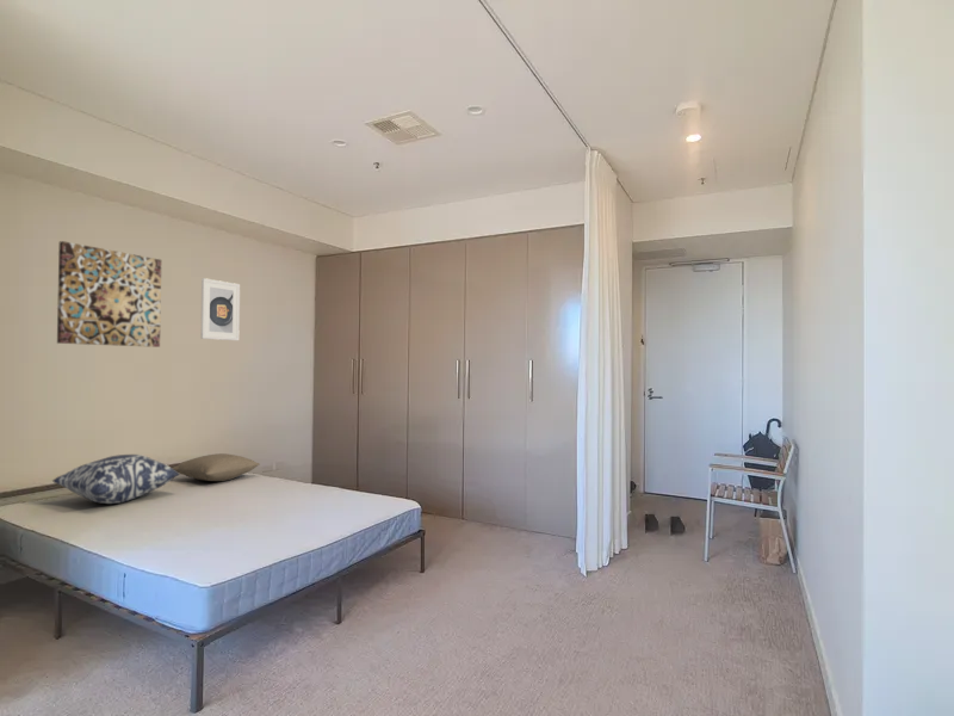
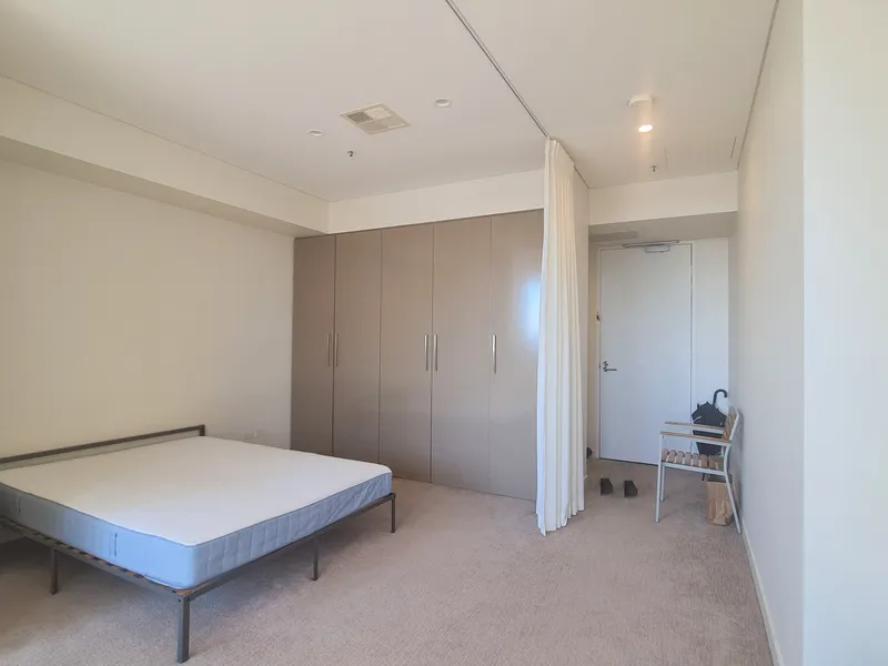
- wall art (112, 297)
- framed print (221, 310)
- pillow (216, 467)
- cushion (118, 477)
